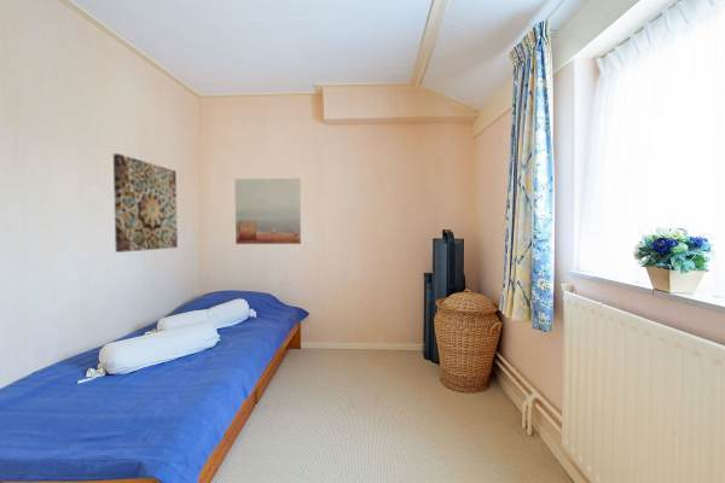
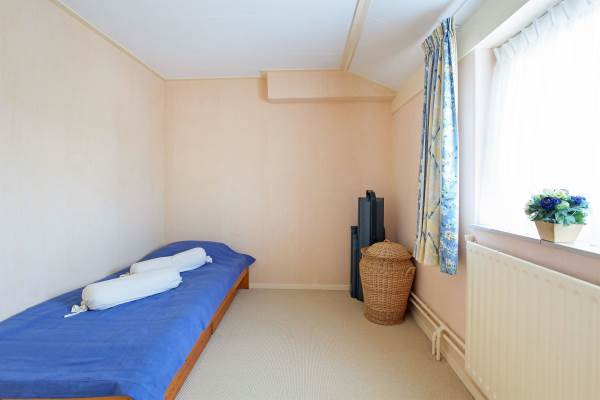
- wall art (149, 206)
- wall art (267, 211)
